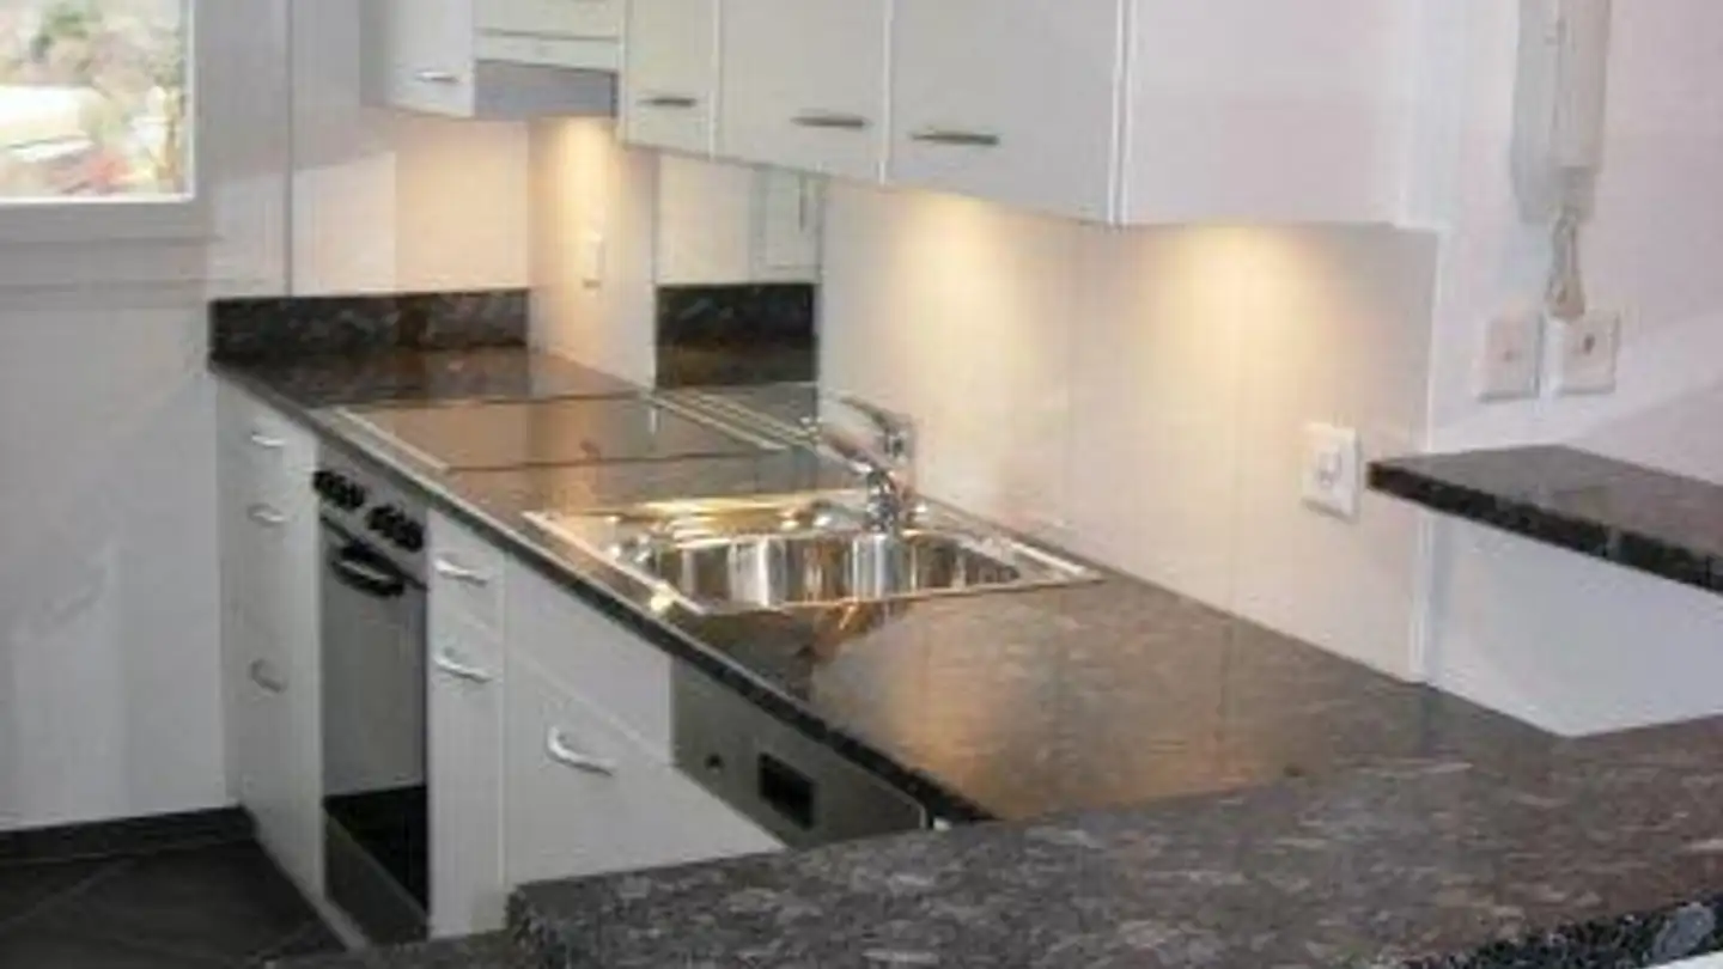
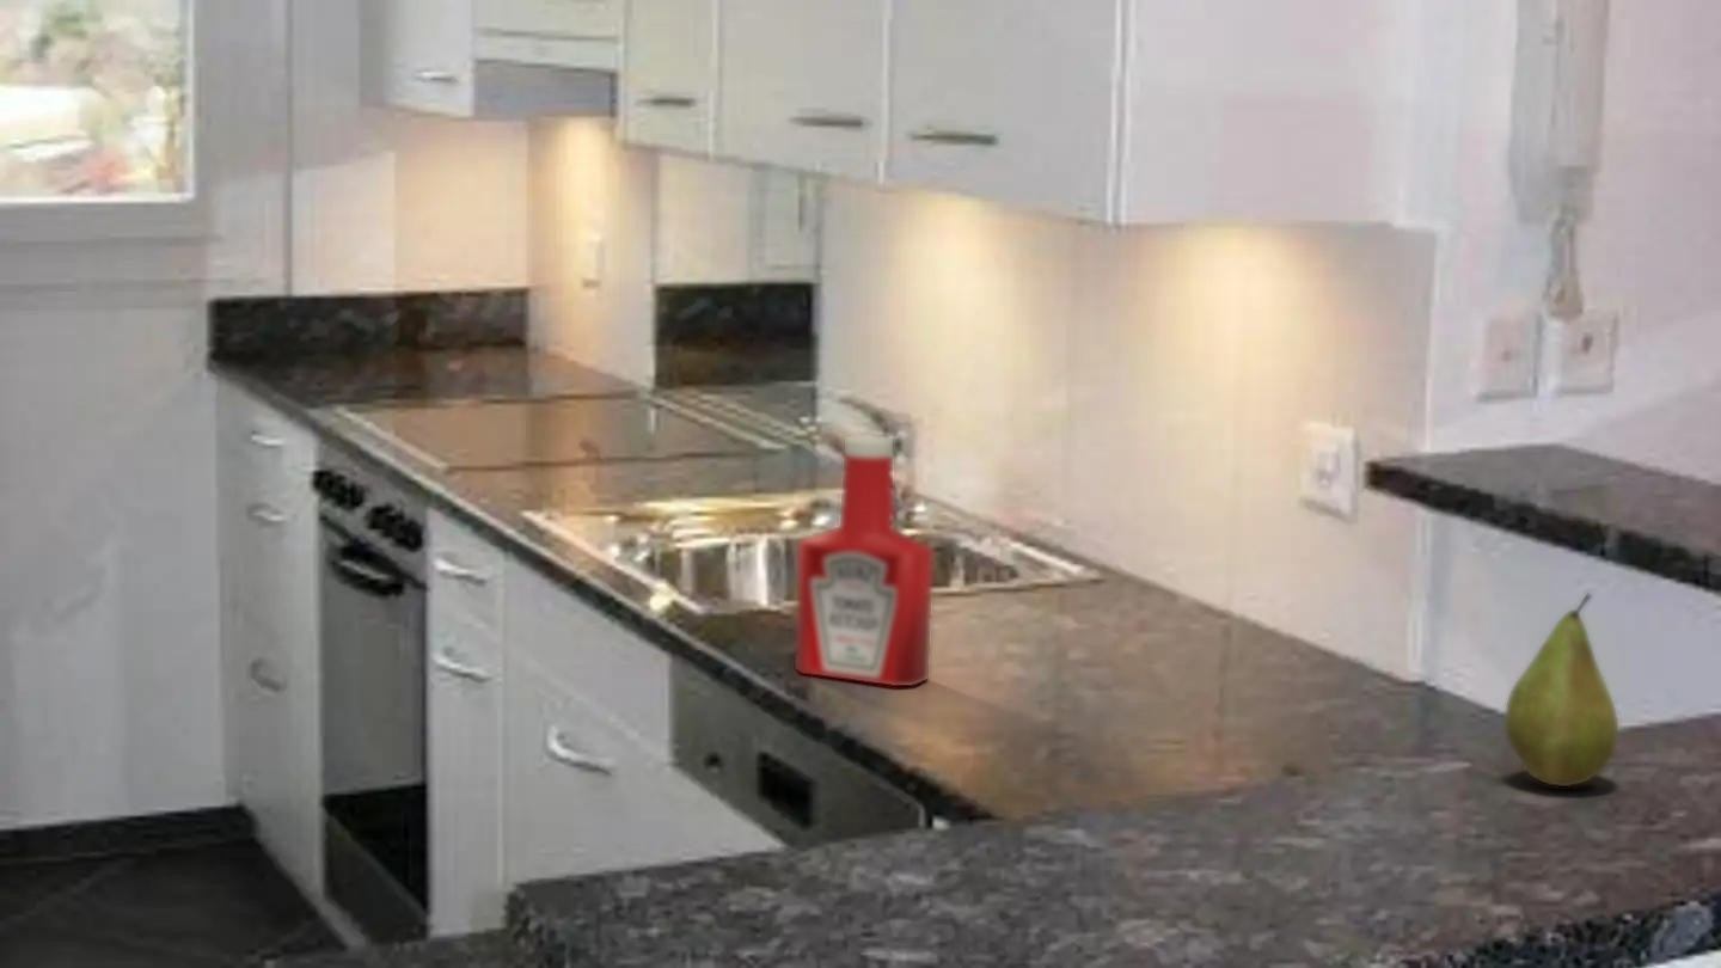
+ fruit (1564, 684)
+ soap bottle (864, 557)
